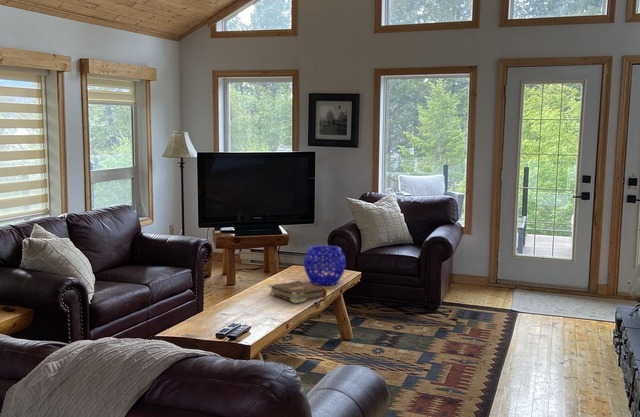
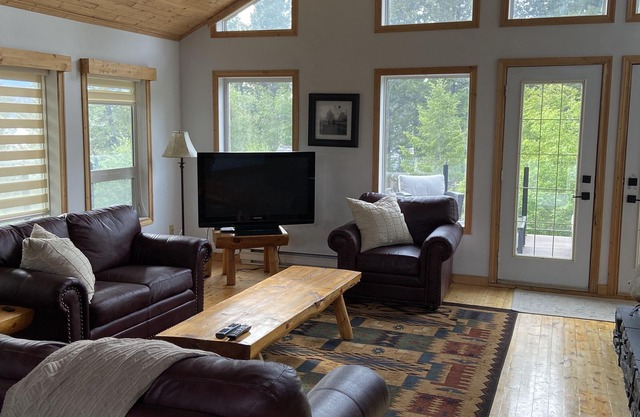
- decorative bowl (324, 264)
- book (297, 291)
